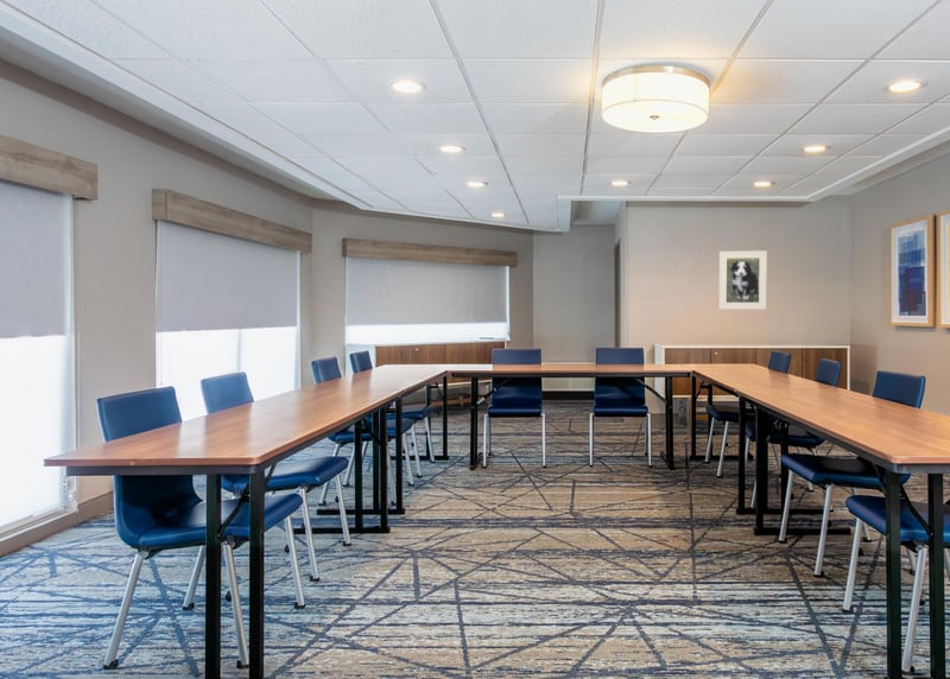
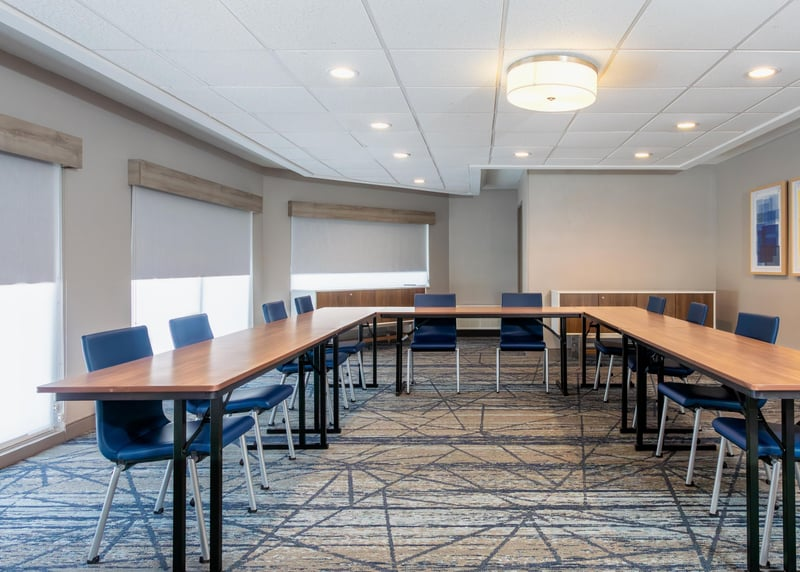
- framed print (742, 280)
